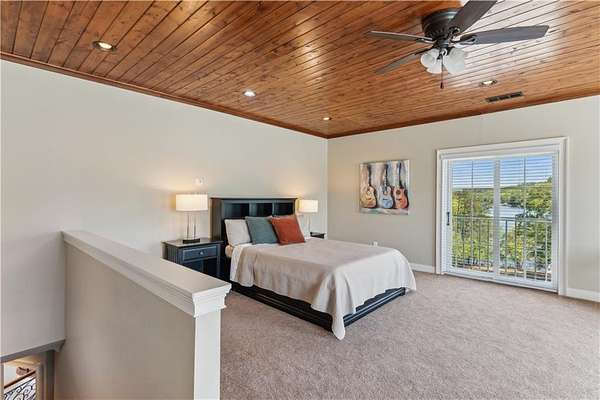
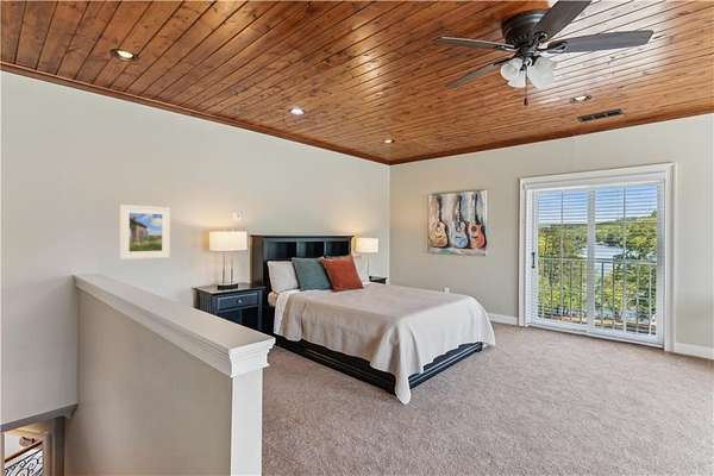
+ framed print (145, 232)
